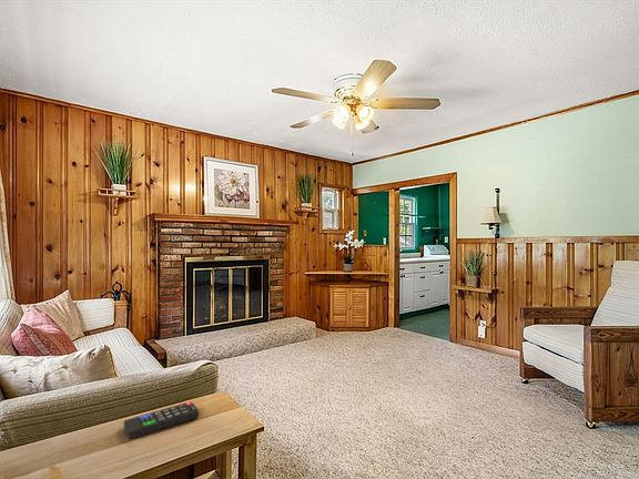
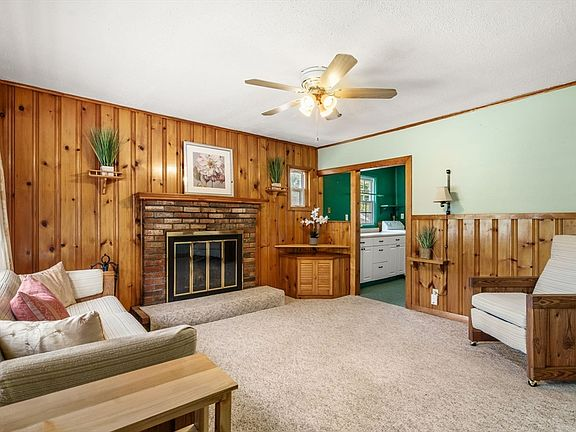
- remote control (162, 418)
